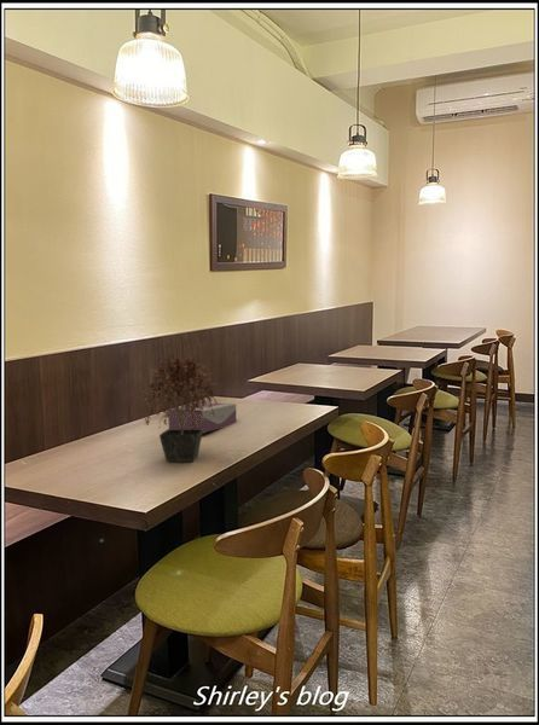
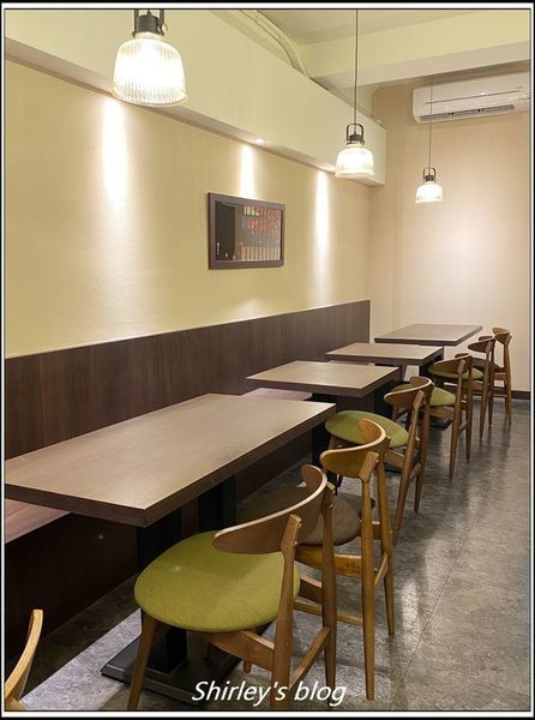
- tissue box (204, 416)
- potted plant (181, 405)
